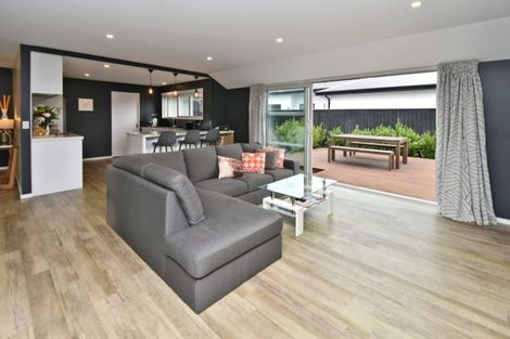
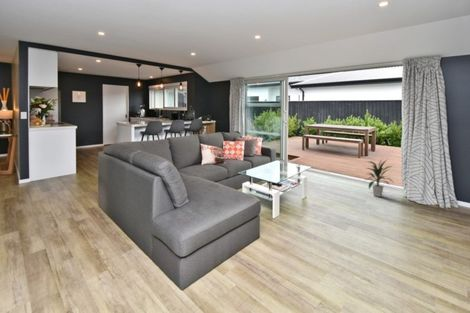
+ indoor plant (377, 176)
